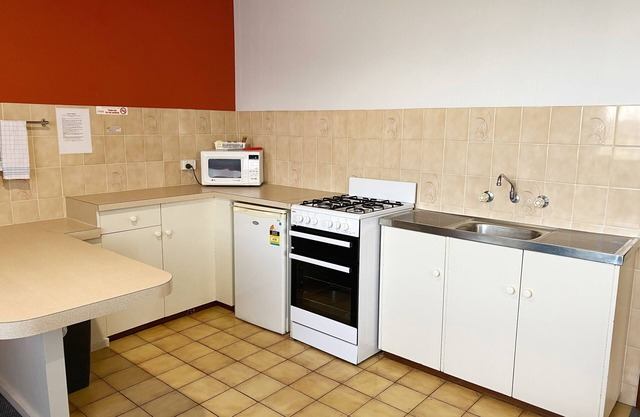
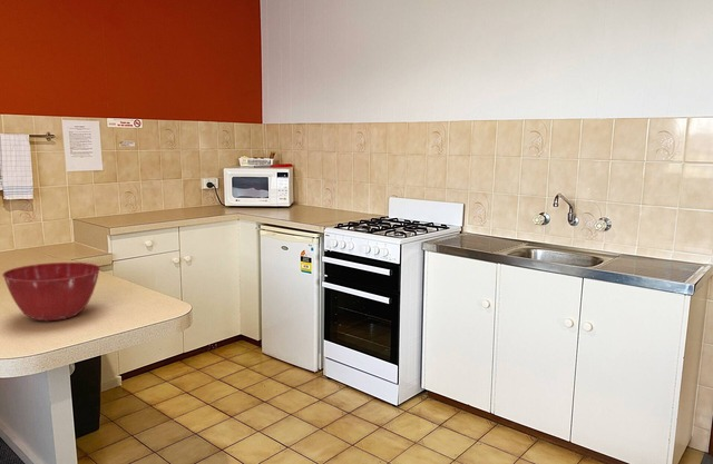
+ mixing bowl (55, 293)
